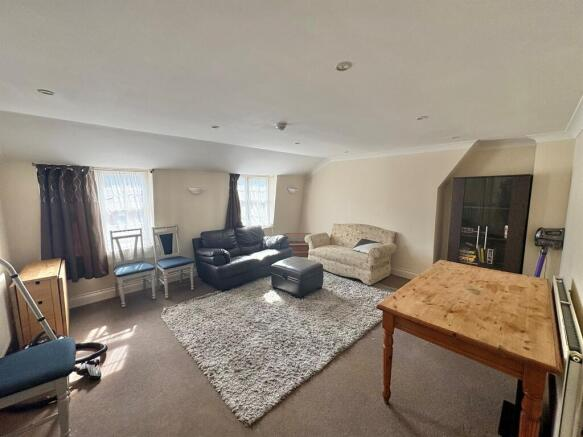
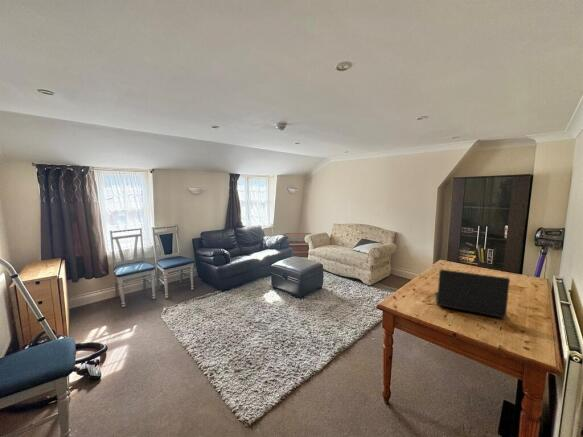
+ laptop (468, 287)
